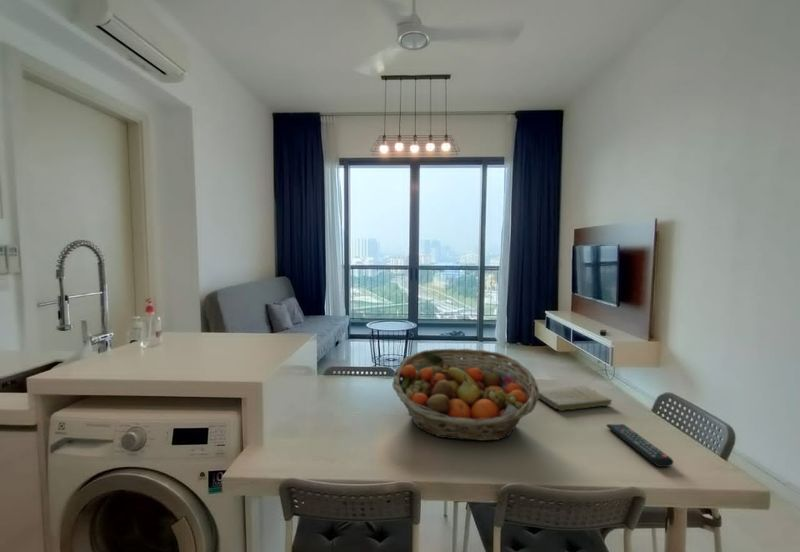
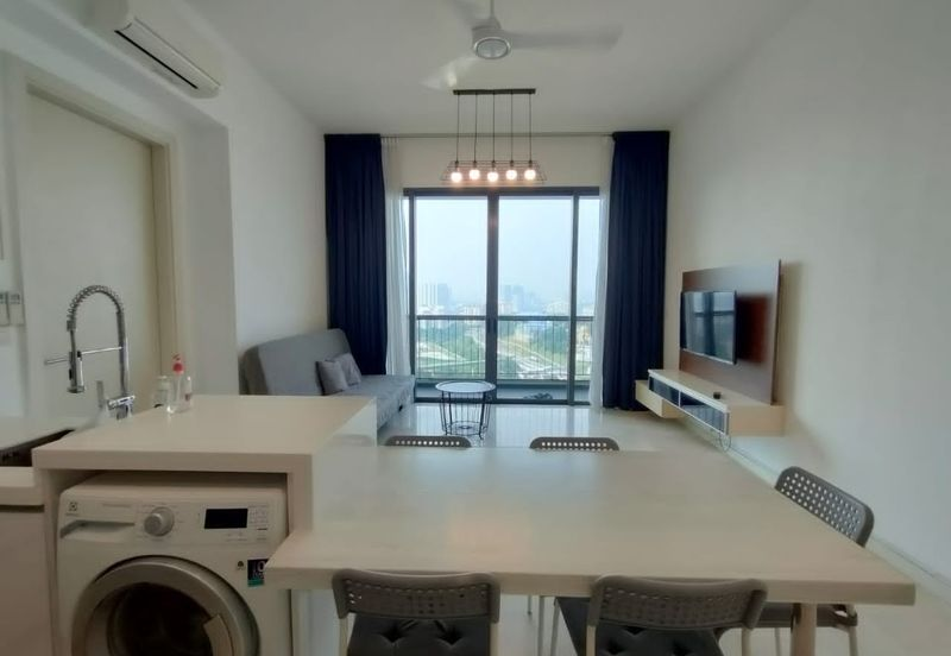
- remote control (636, 442)
- fruit basket (462, 390)
- book (570, 396)
